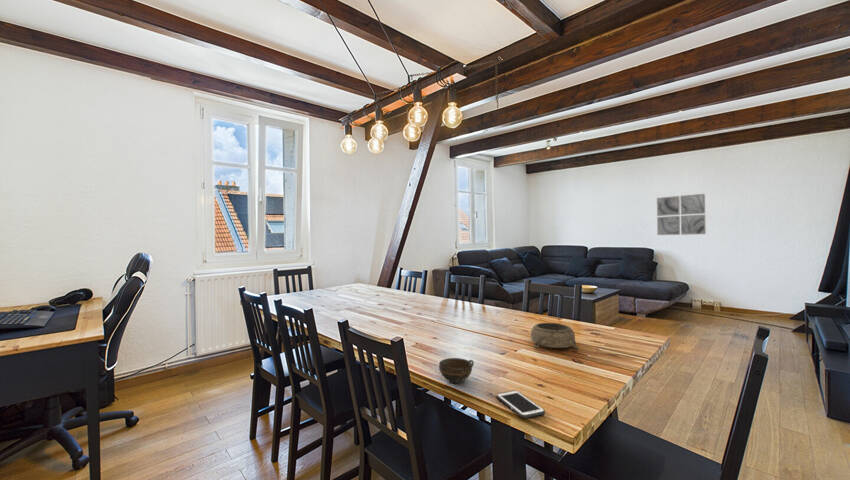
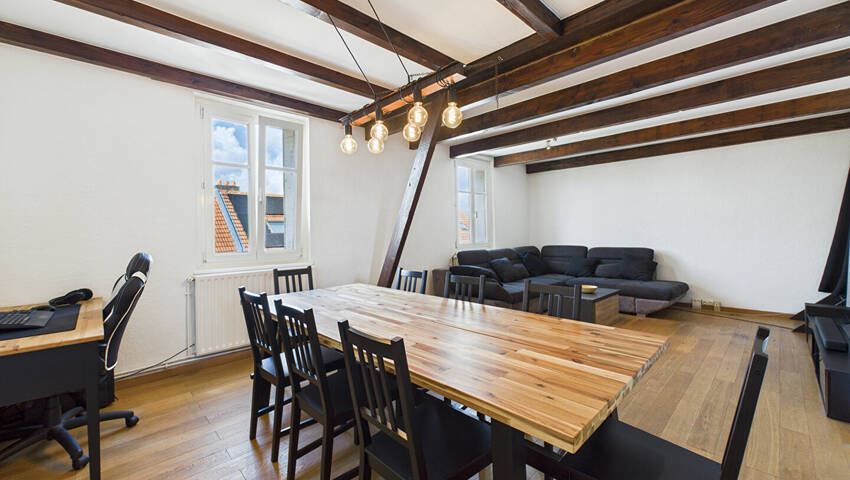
- cell phone (519, 403)
- decorative bowl (551, 335)
- wall art (679, 214)
- cup (458, 371)
